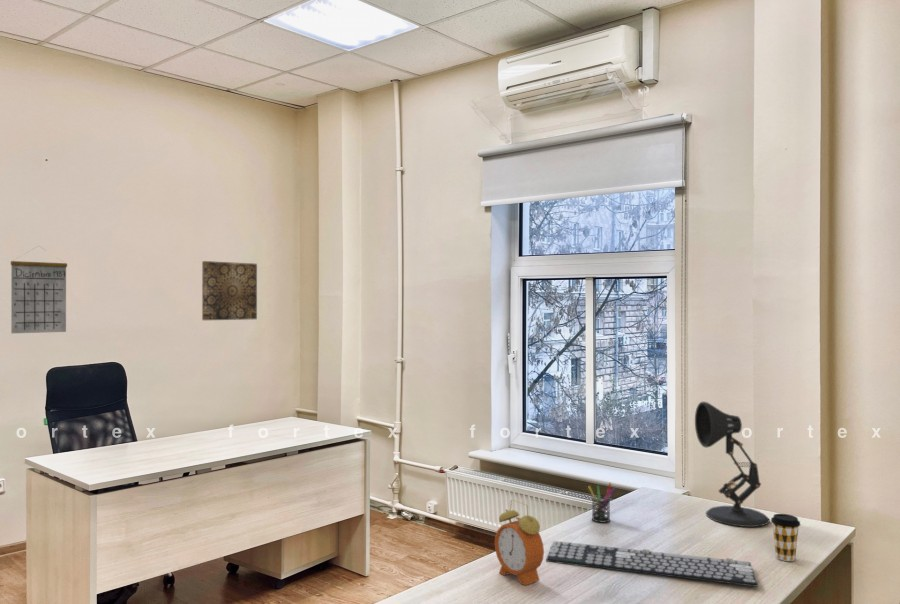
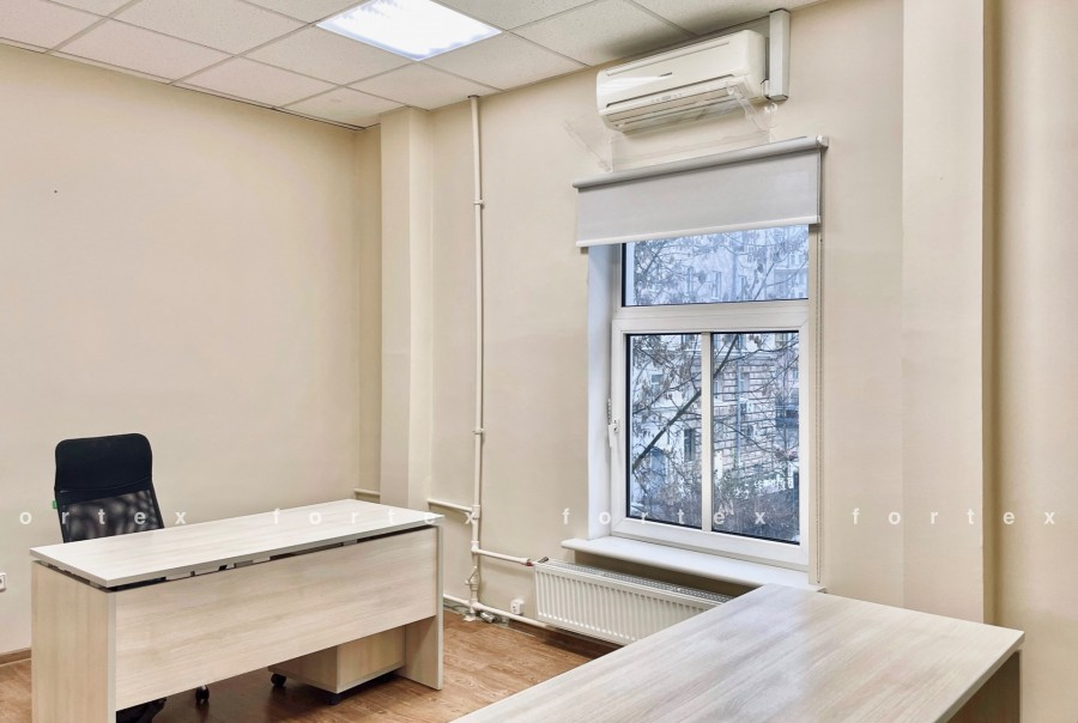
- wall art (230, 291)
- keyboard (647, 560)
- alarm clock (518, 539)
- coffee cup (785, 537)
- calendar (39, 289)
- pen holder (601, 501)
- desk lamp (734, 459)
